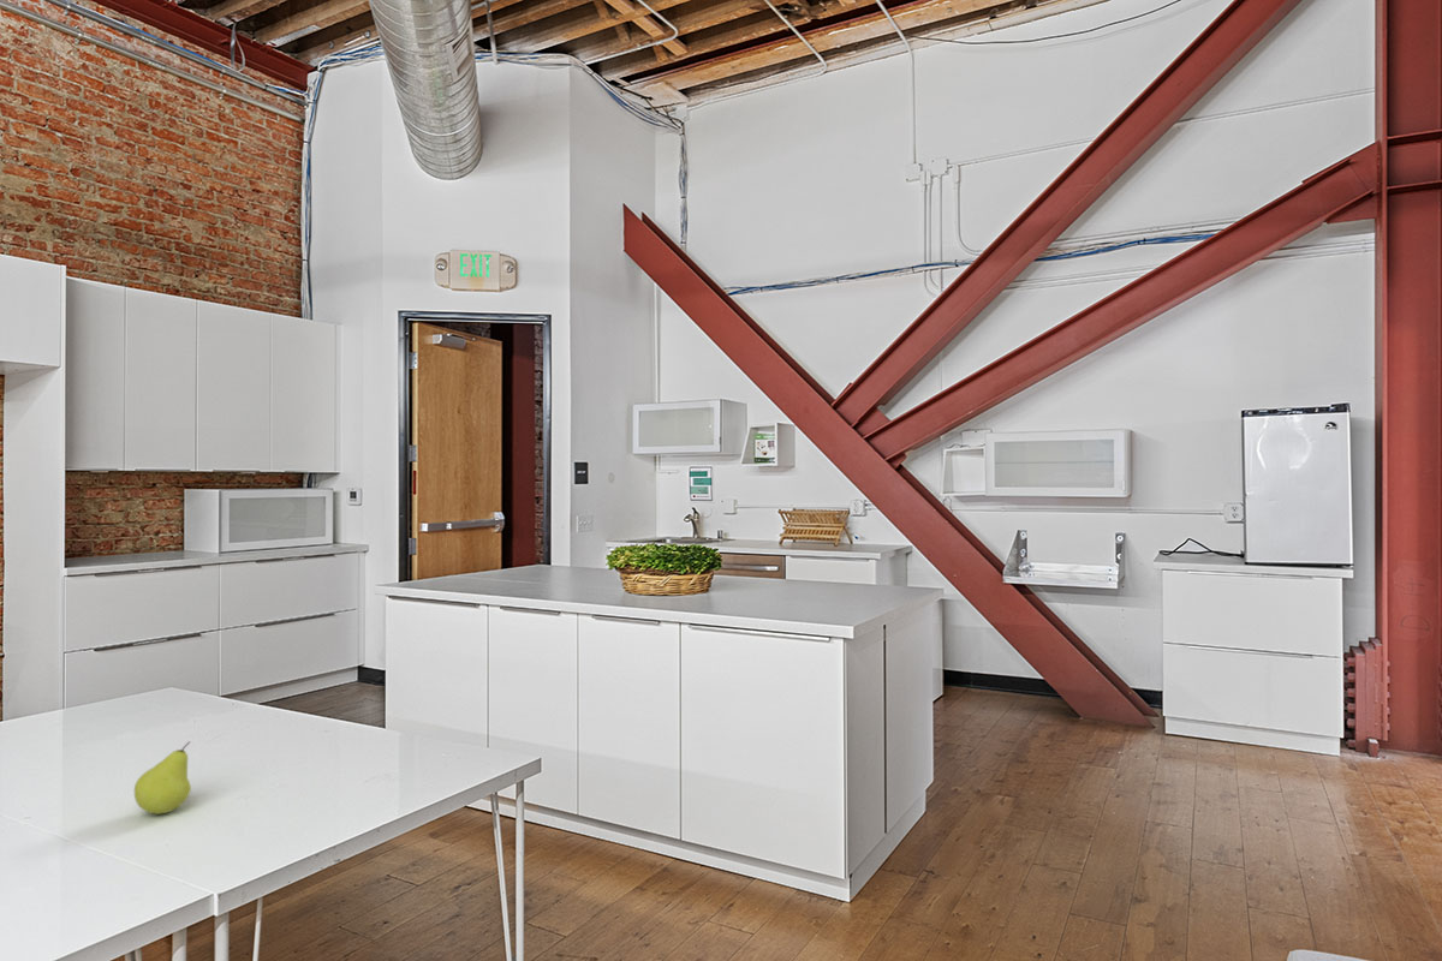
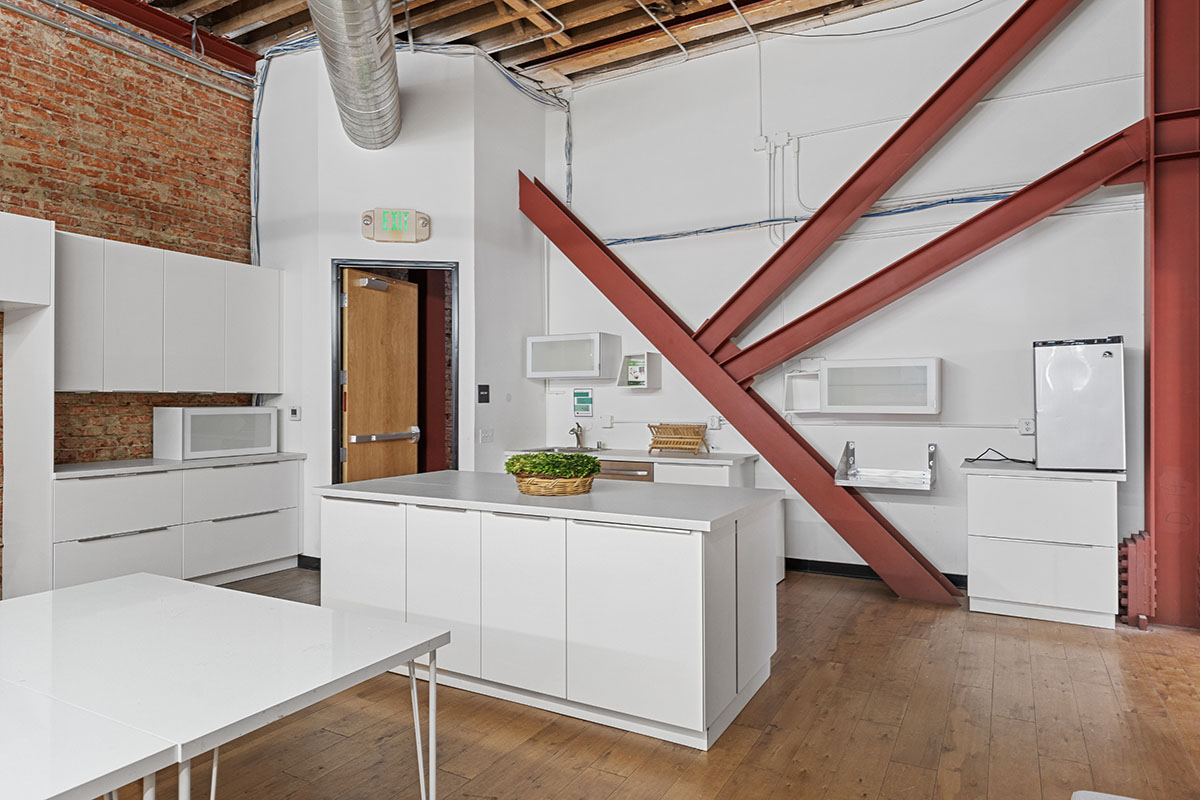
- fruit (162, 778)
